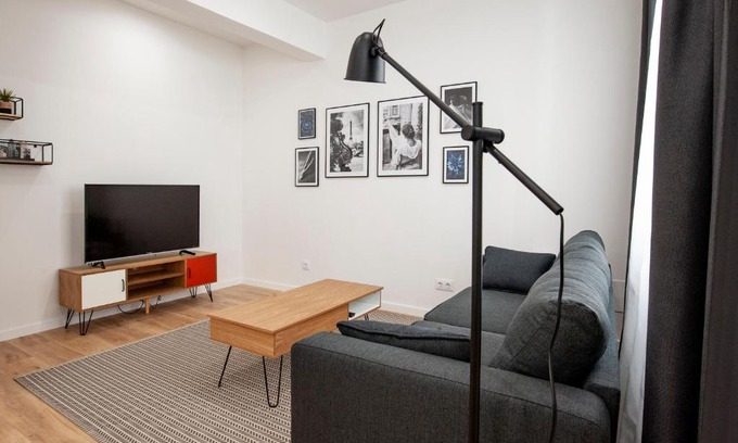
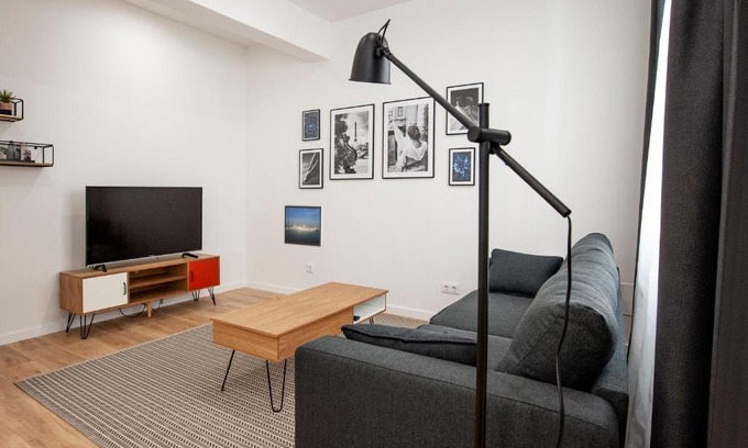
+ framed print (302, 225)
